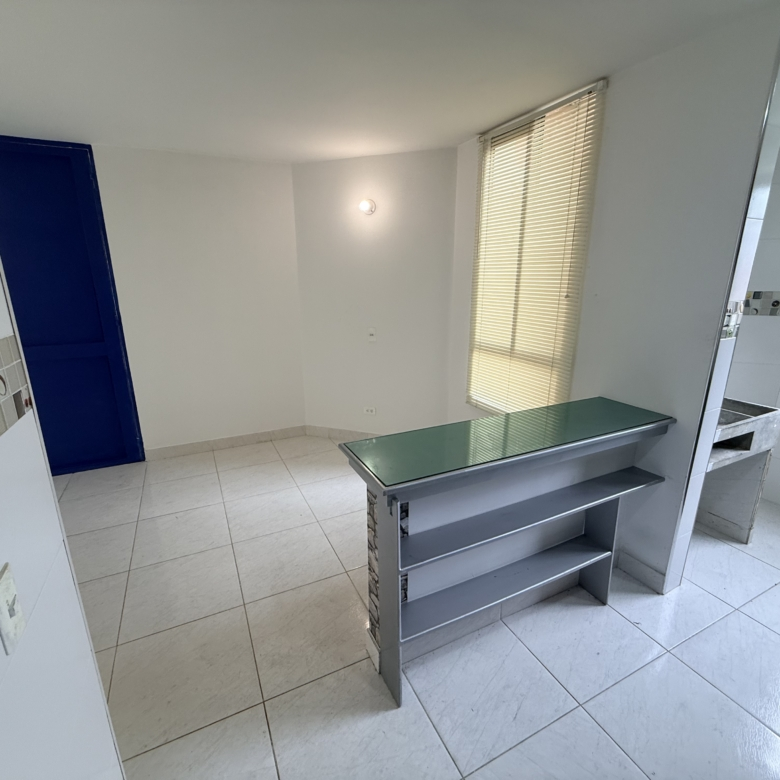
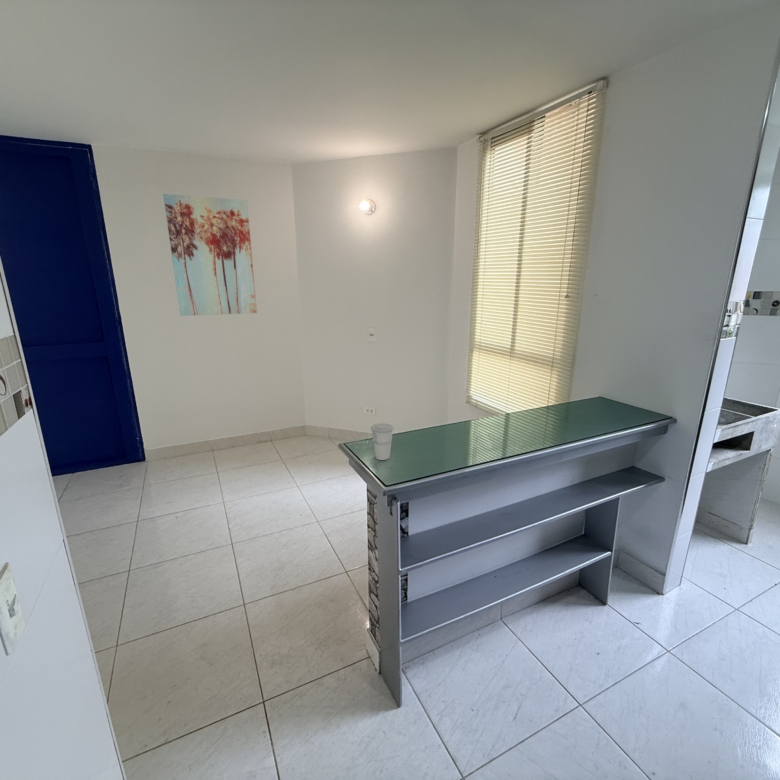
+ wall art (213, 258)
+ cup (382, 441)
